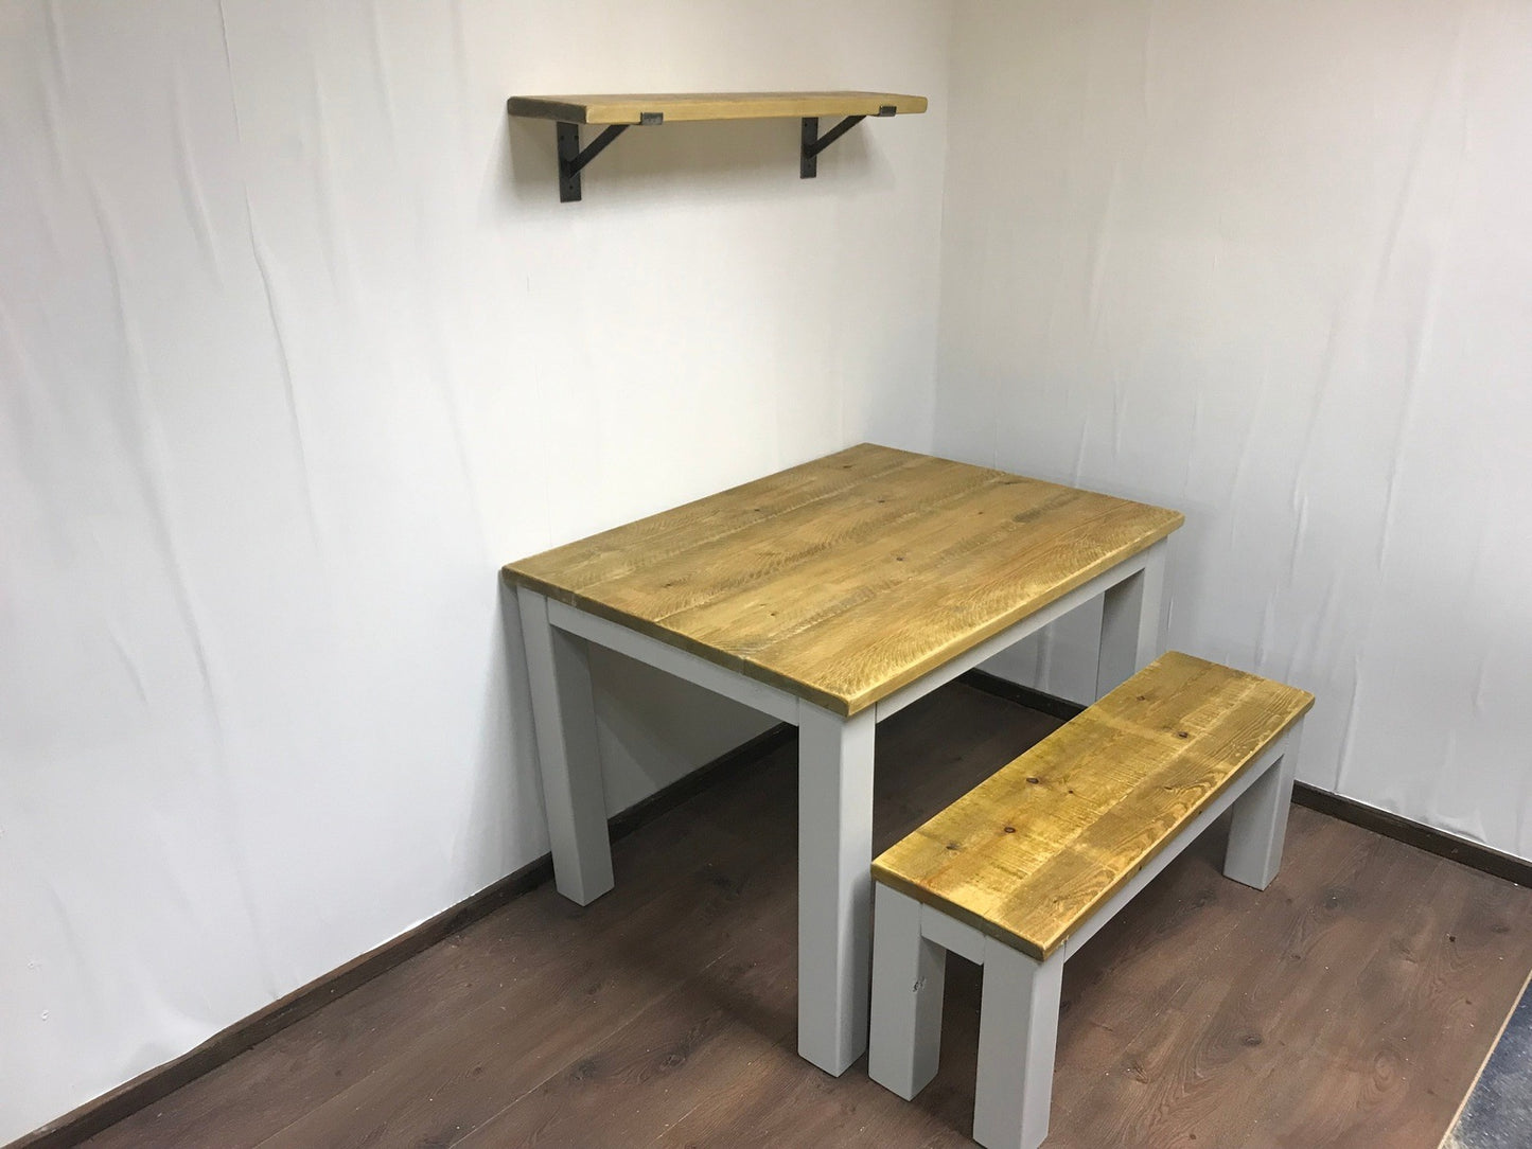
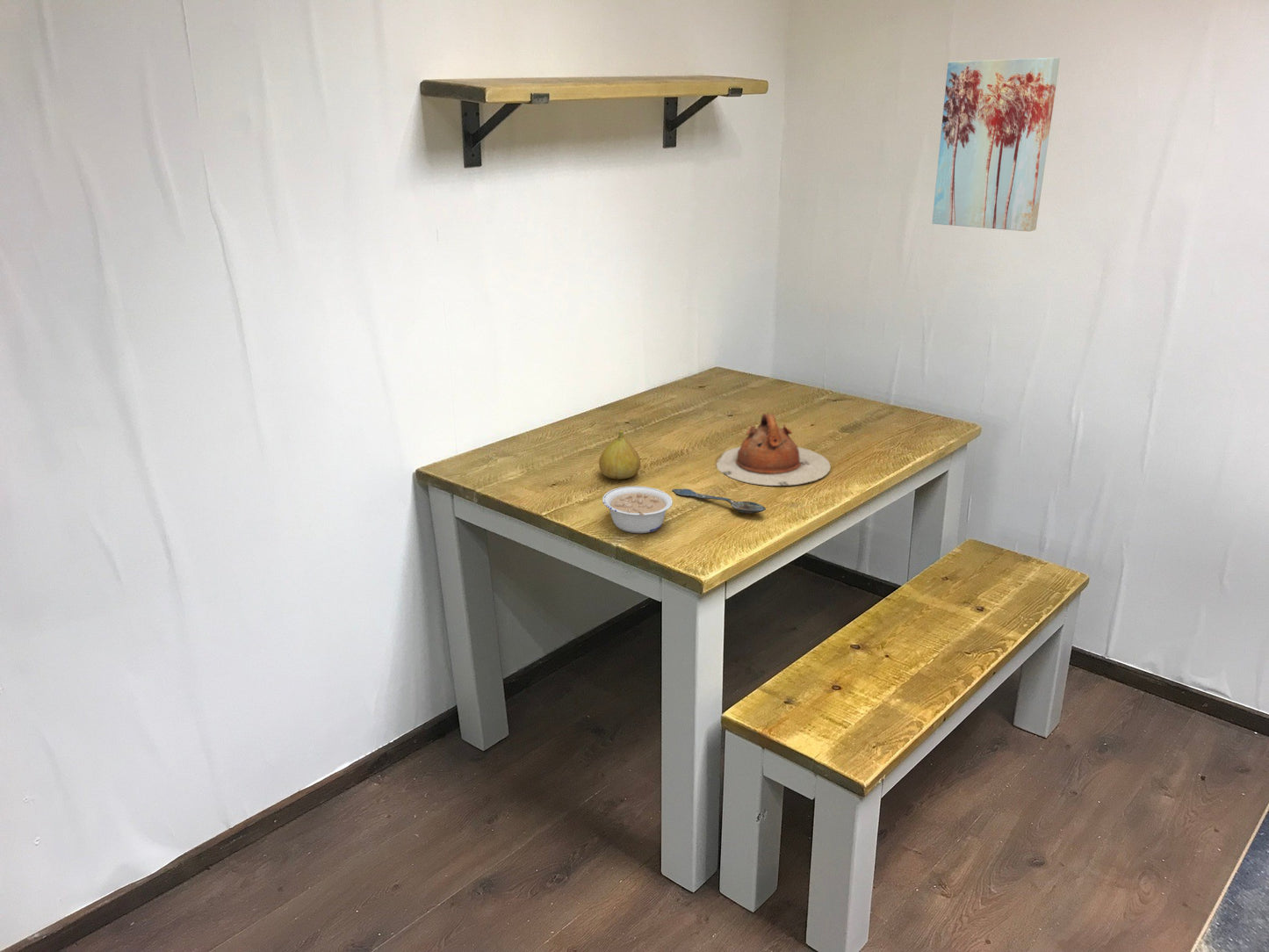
+ legume (639, 509)
+ spoon (717, 499)
+ fruit (619, 453)
+ teapot (773, 439)
+ wall art (991, 146)
